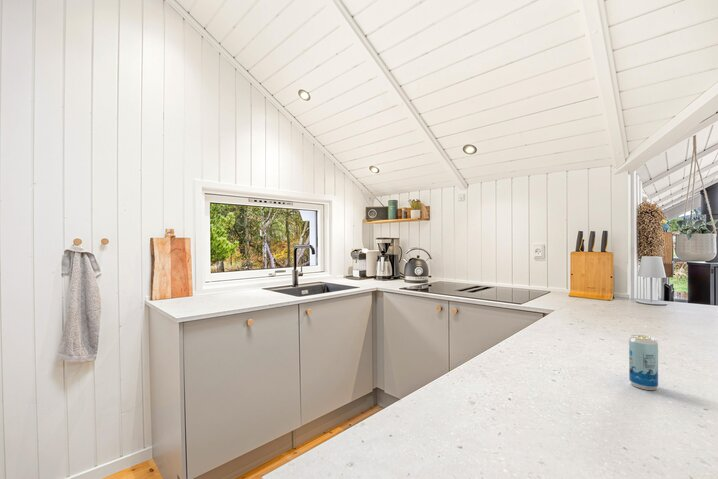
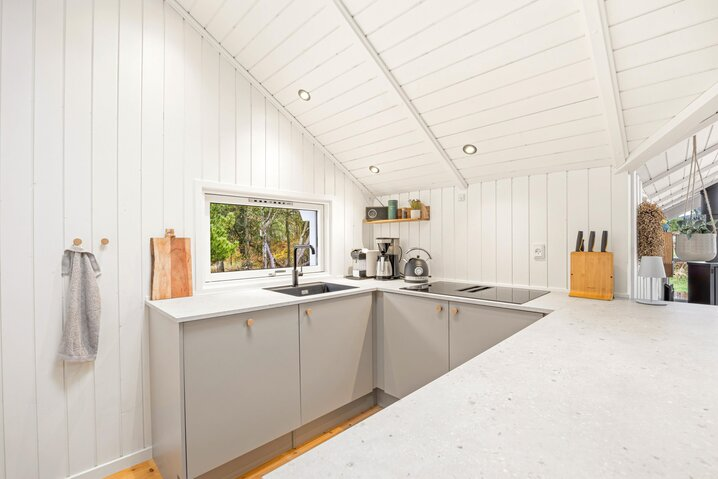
- beverage can (643, 361)
